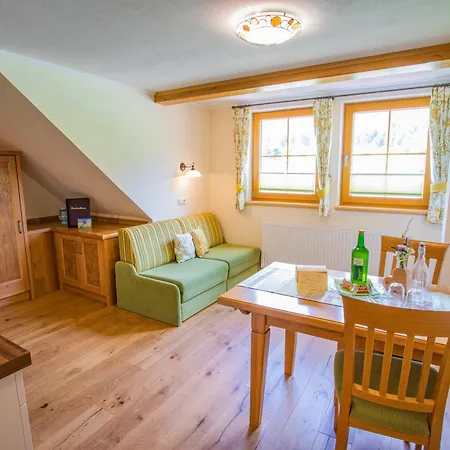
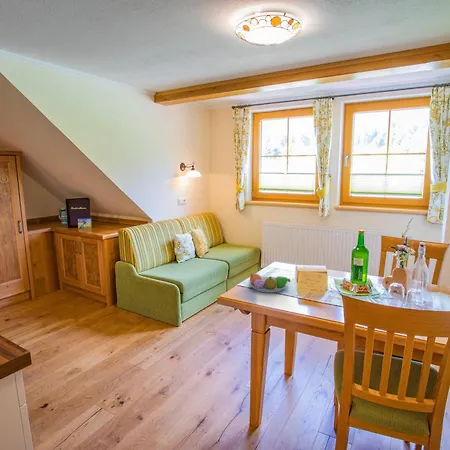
+ fruit bowl (269, 279)
